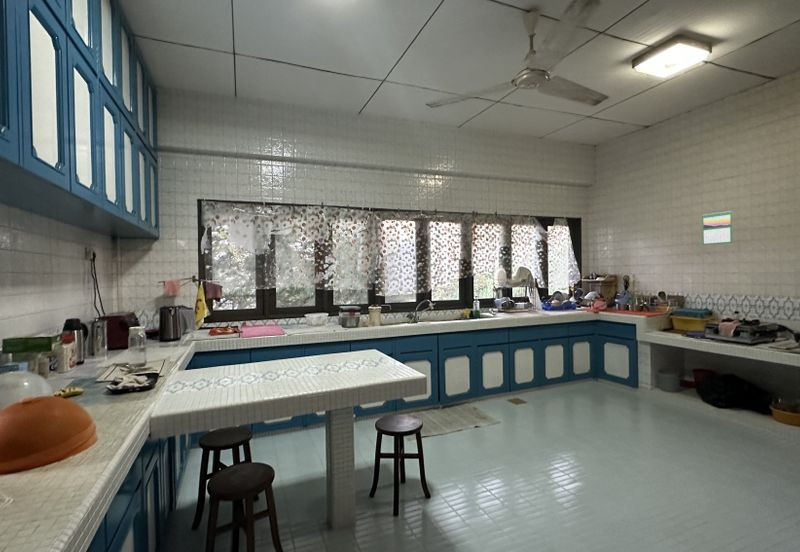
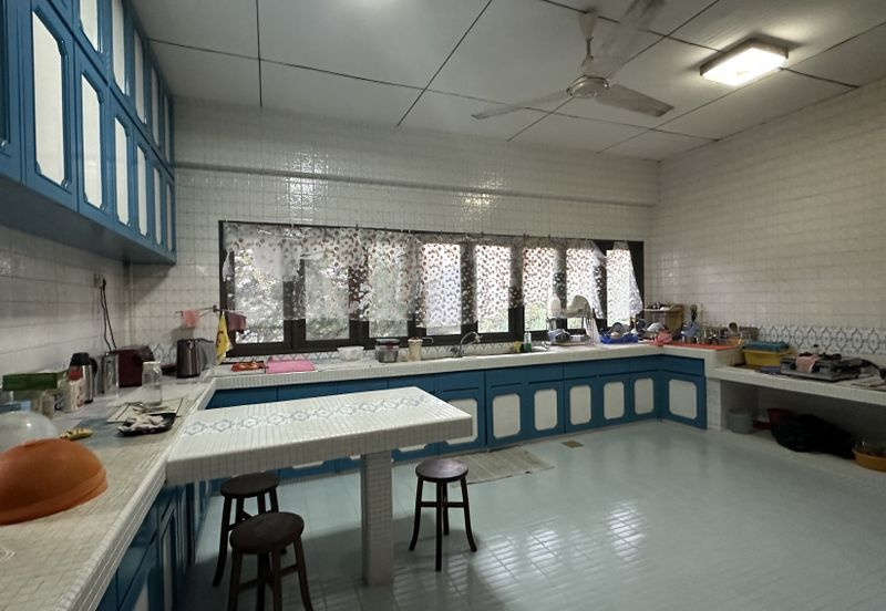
- calendar (716, 228)
